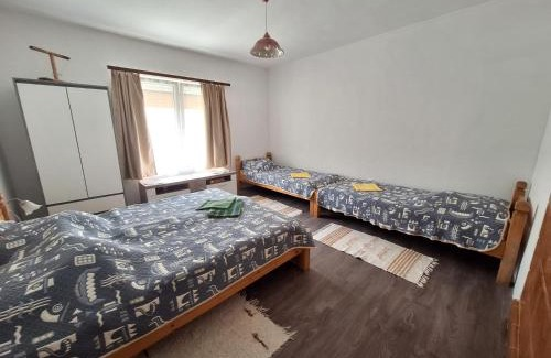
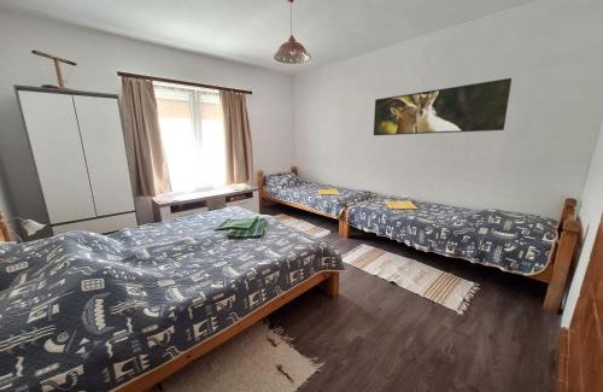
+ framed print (428, 112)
